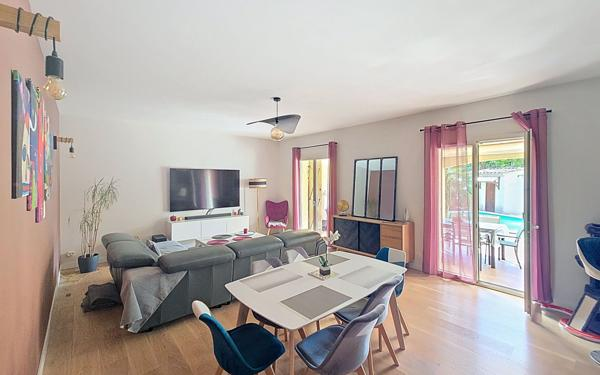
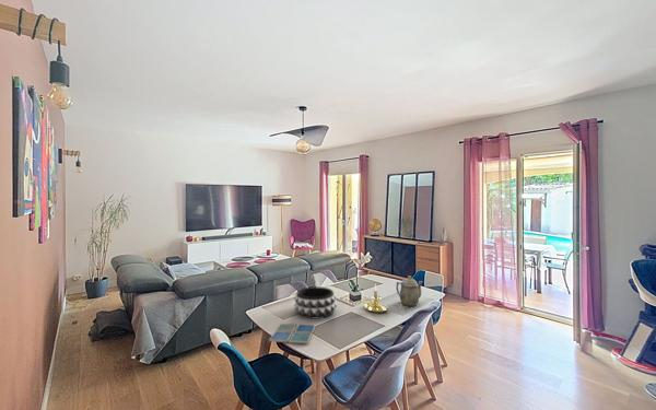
+ drink coaster (293, 331)
+ teapot (409, 290)
+ decorative bowl (315, 302)
+ candle holder (374, 295)
